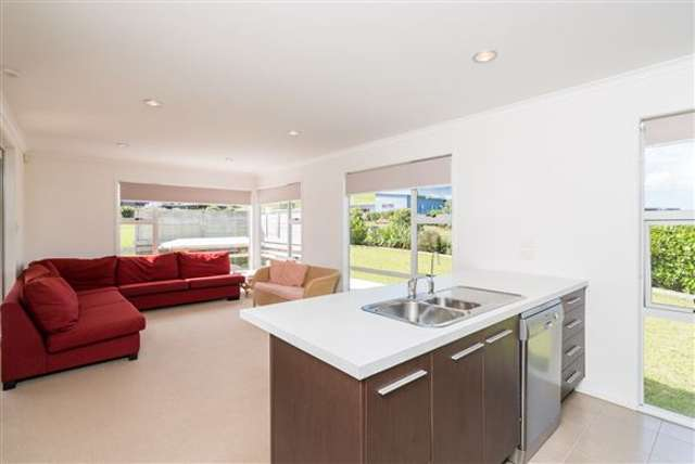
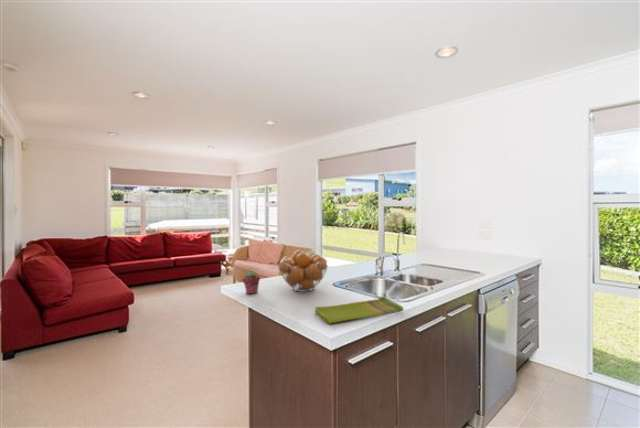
+ dish towel (359, 308)
+ fruit basket (303, 270)
+ potted succulent (251, 281)
